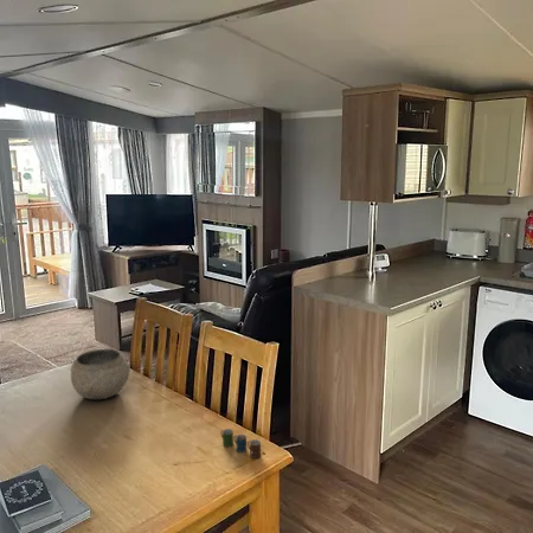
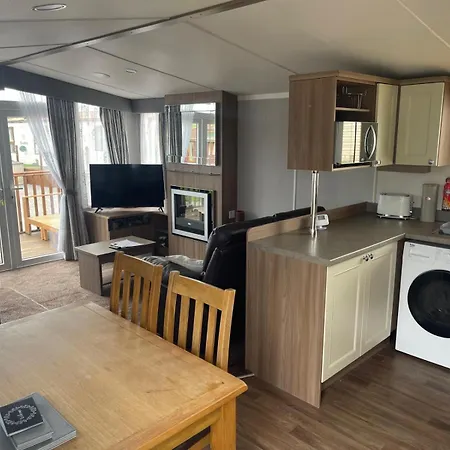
- bowl (99, 375)
- cup (239, 438)
